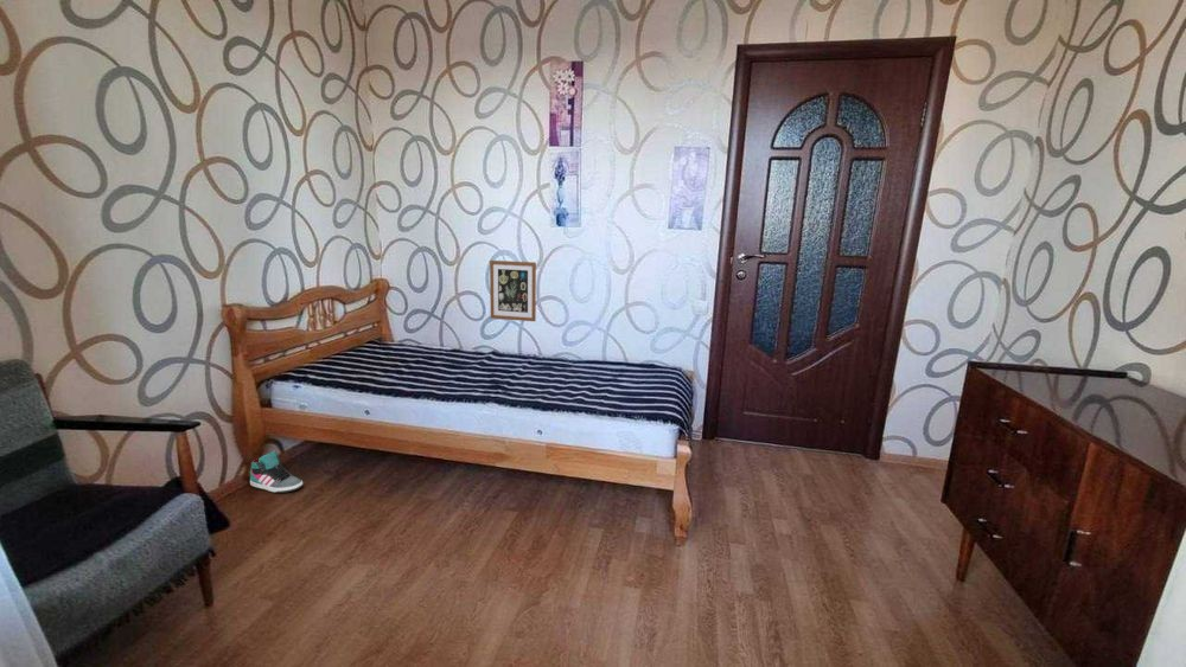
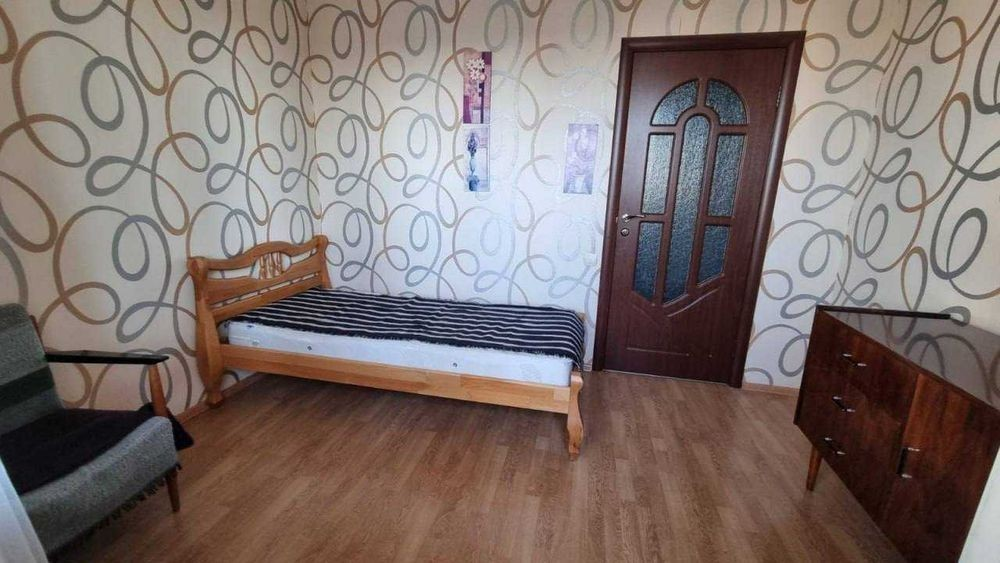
- sneaker (275, 469)
- wall art (512, 290)
